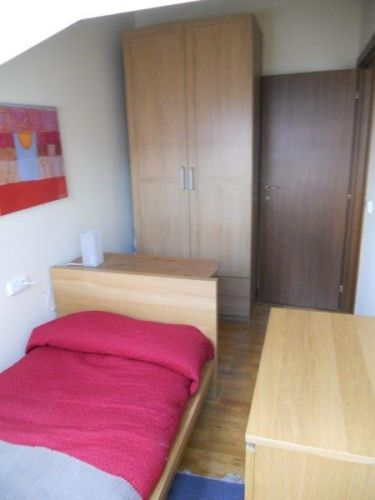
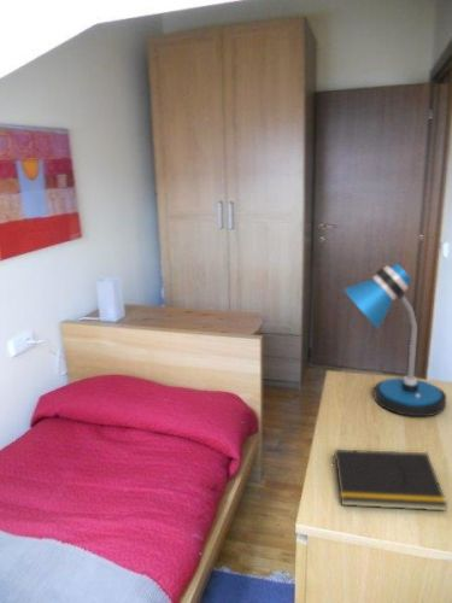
+ desk lamp (410, 338)
+ notepad (386, 478)
